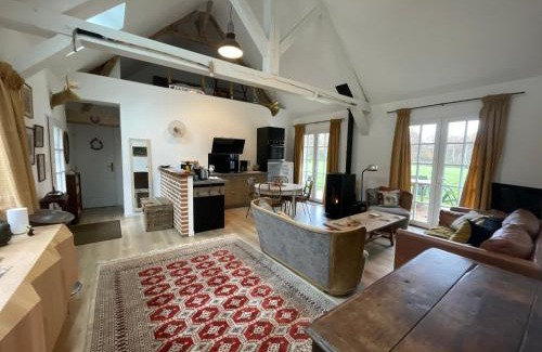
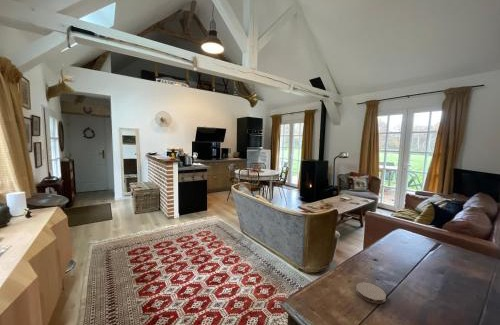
+ coaster (370, 292)
